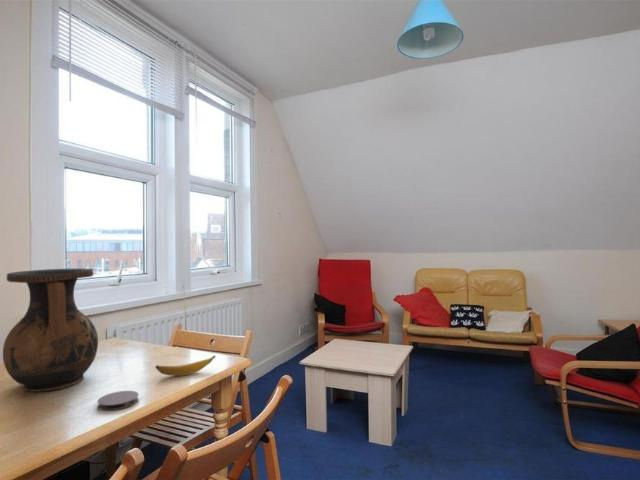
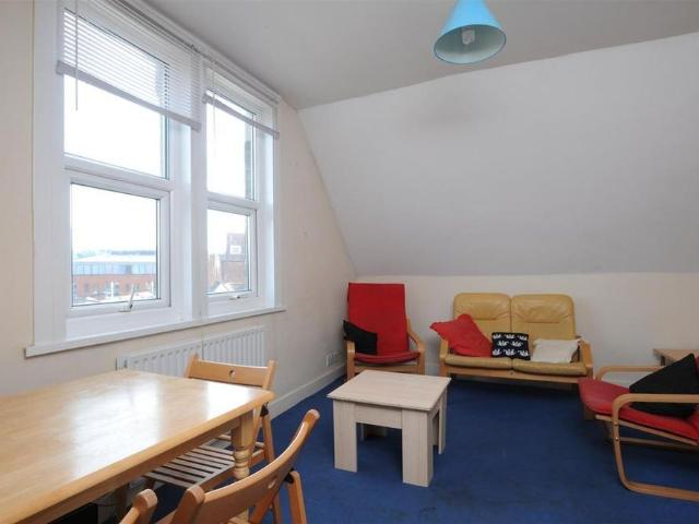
- banana (186, 366)
- coaster (118, 400)
- vase (53, 326)
